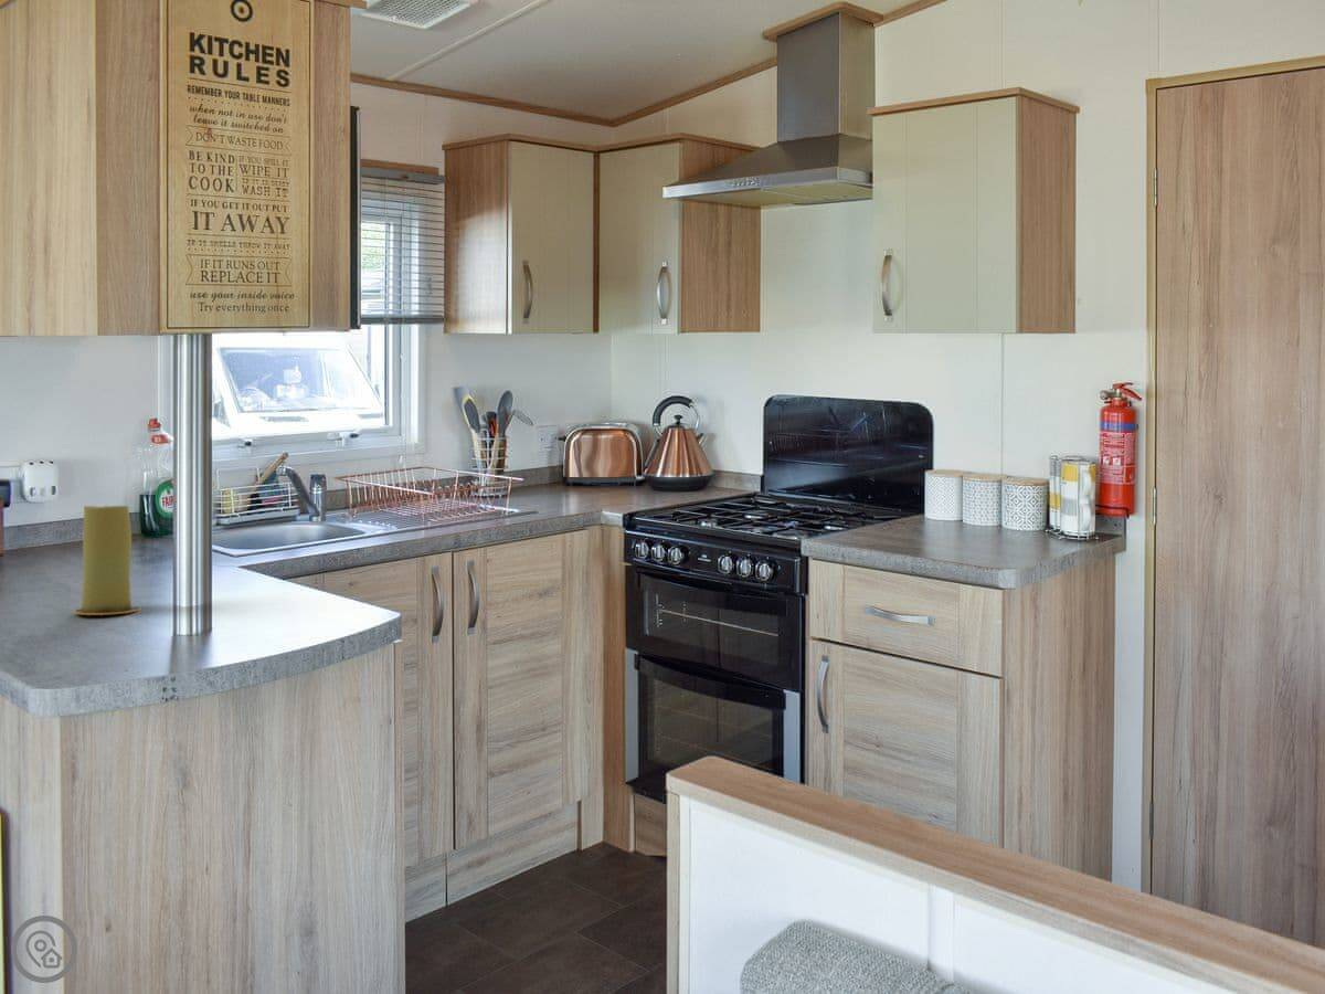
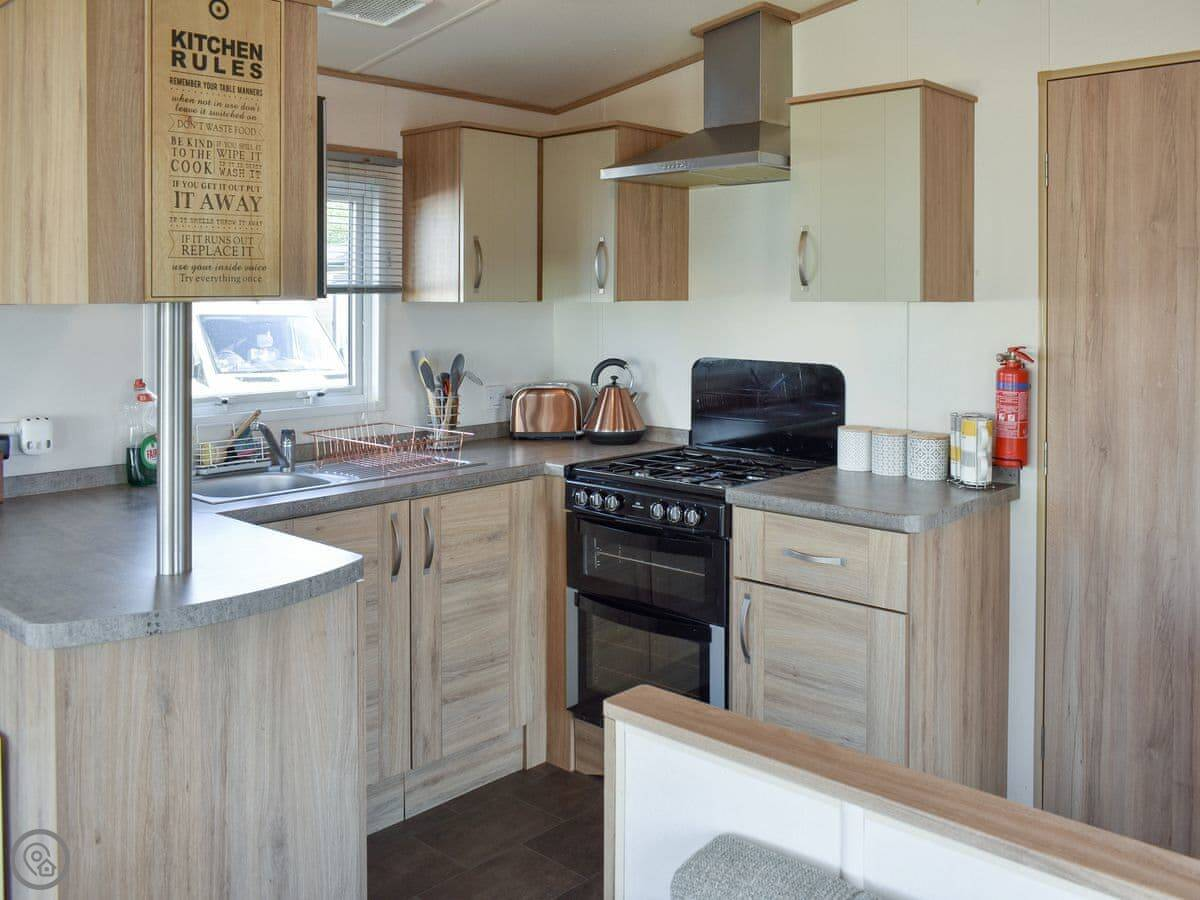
- candle (106, 558)
